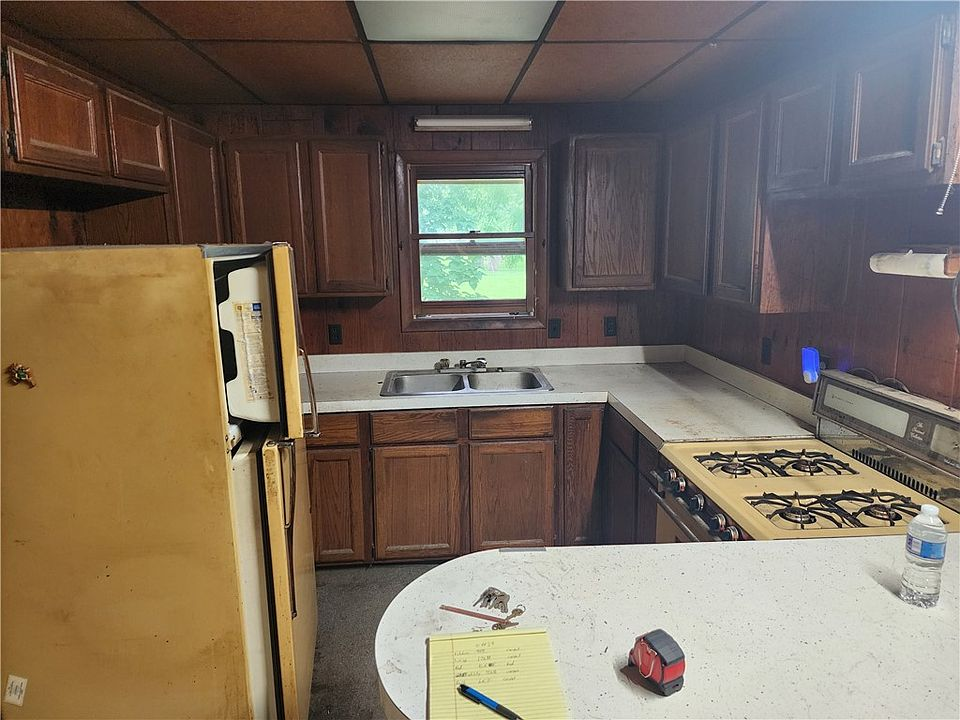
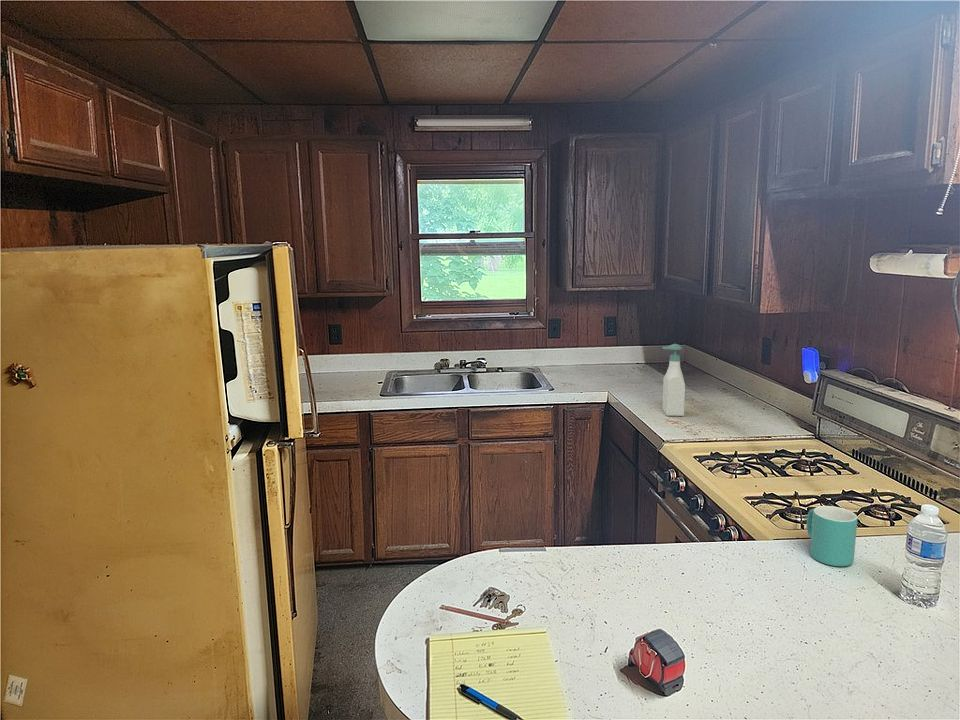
+ soap bottle (671, 378)
+ mug (827, 531)
